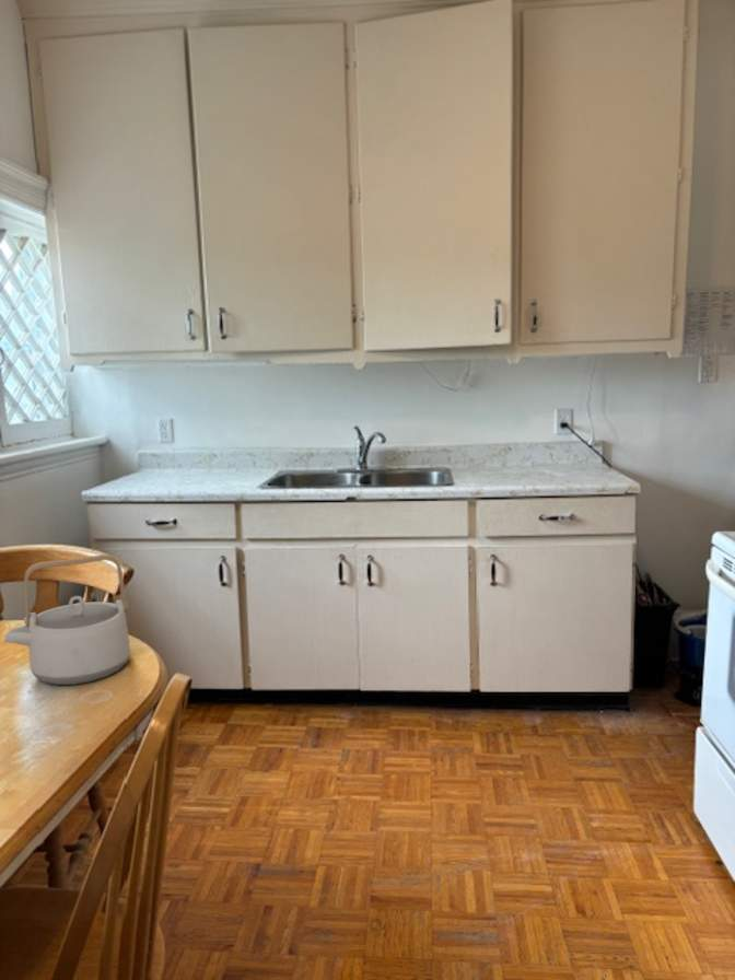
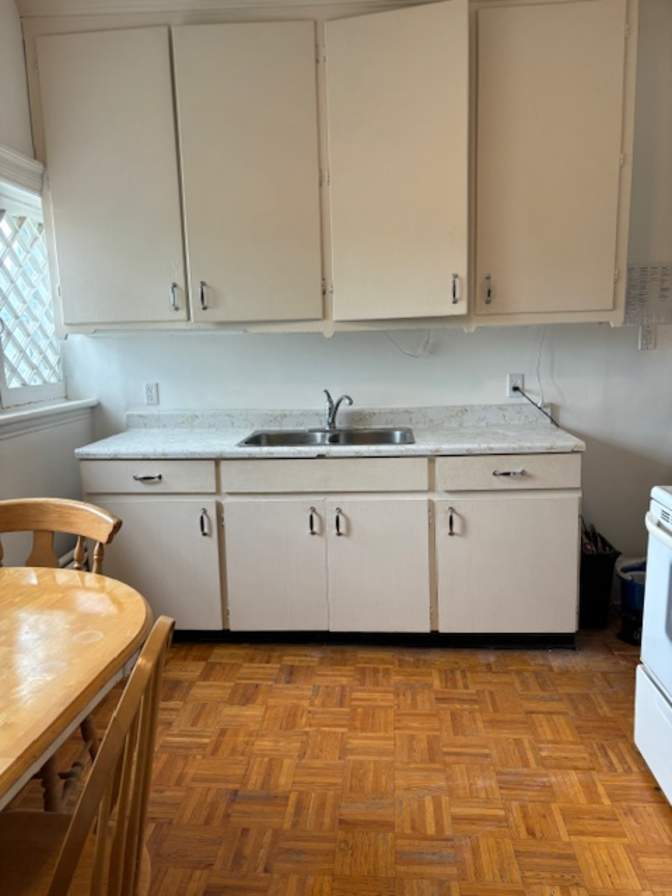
- teapot (67, 616)
